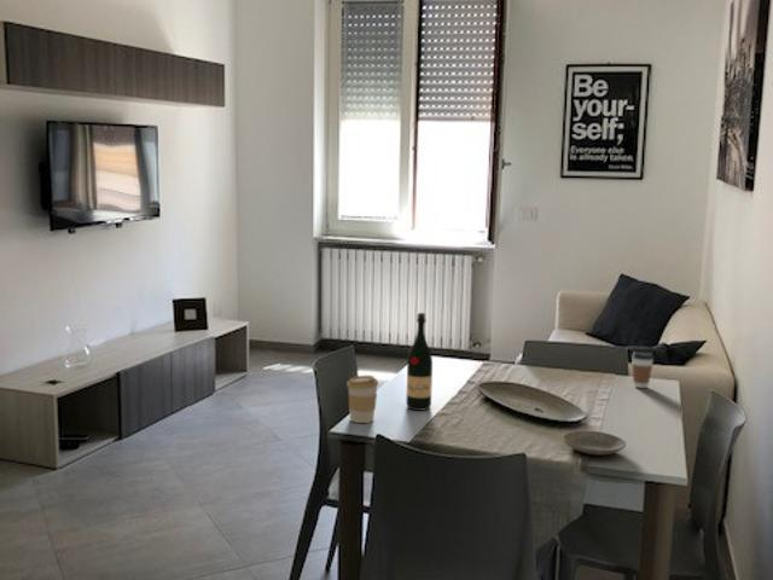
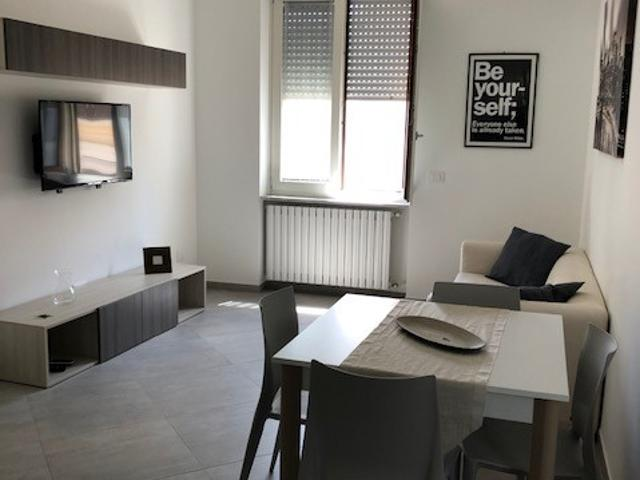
- coffee cup (361, 398)
- wine bottle (419, 360)
- coffee cup (641, 370)
- plate (593, 445)
